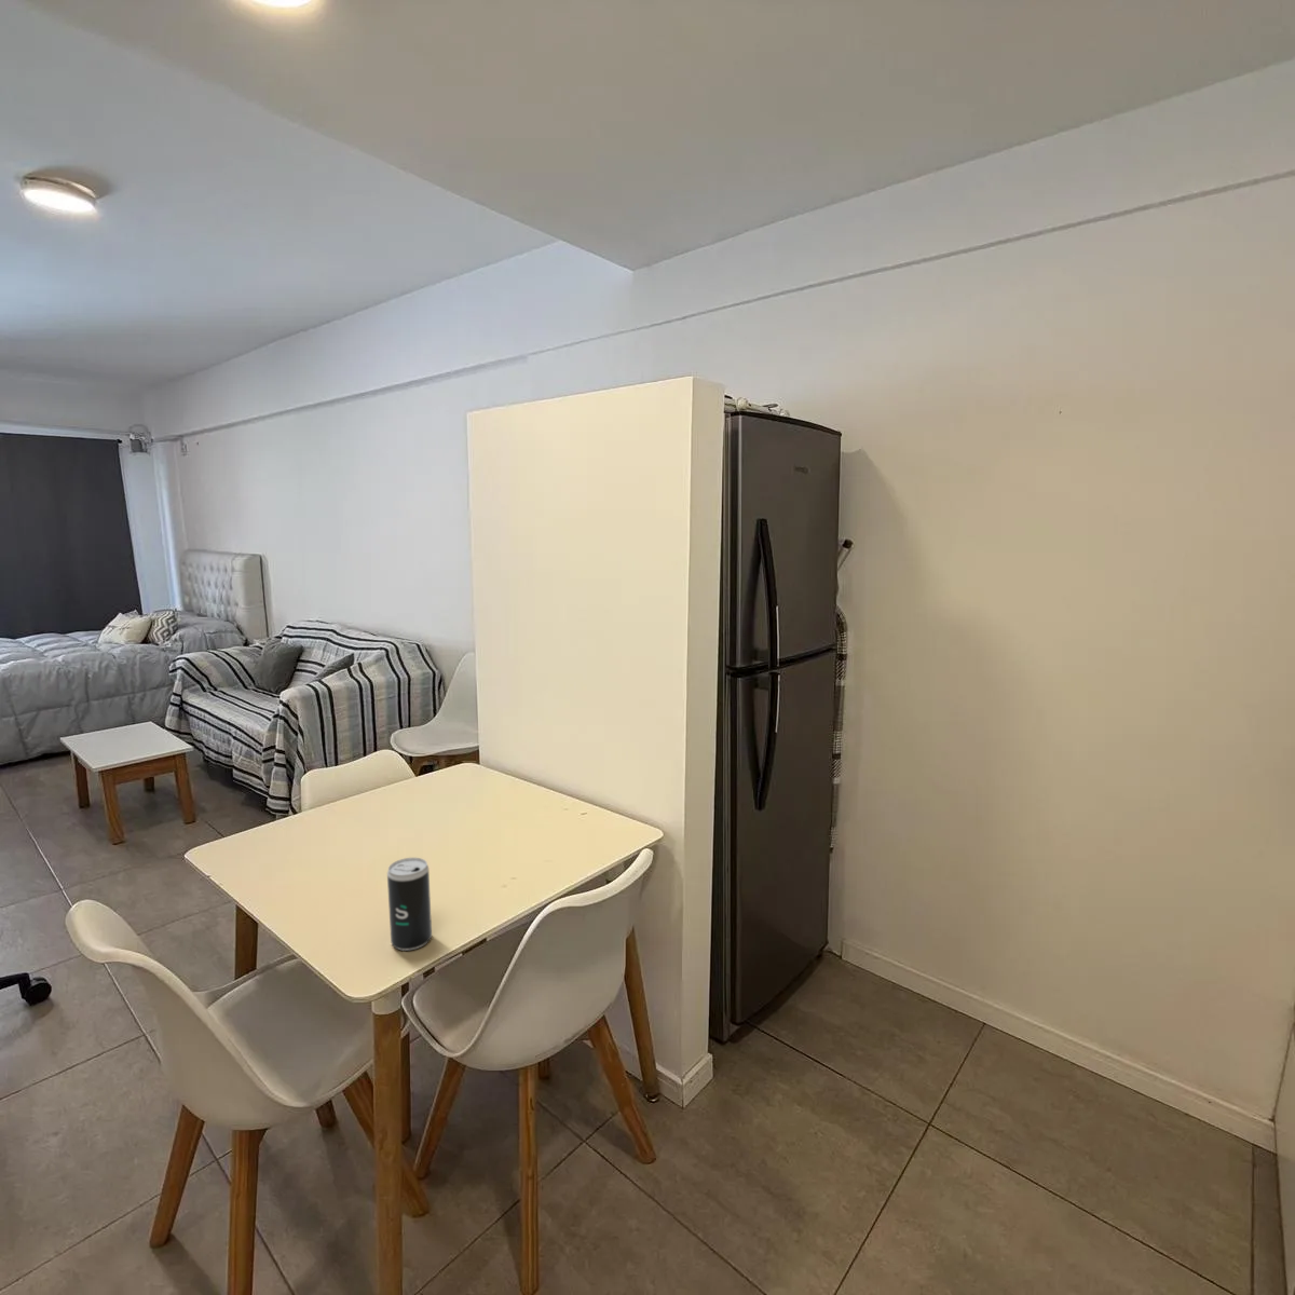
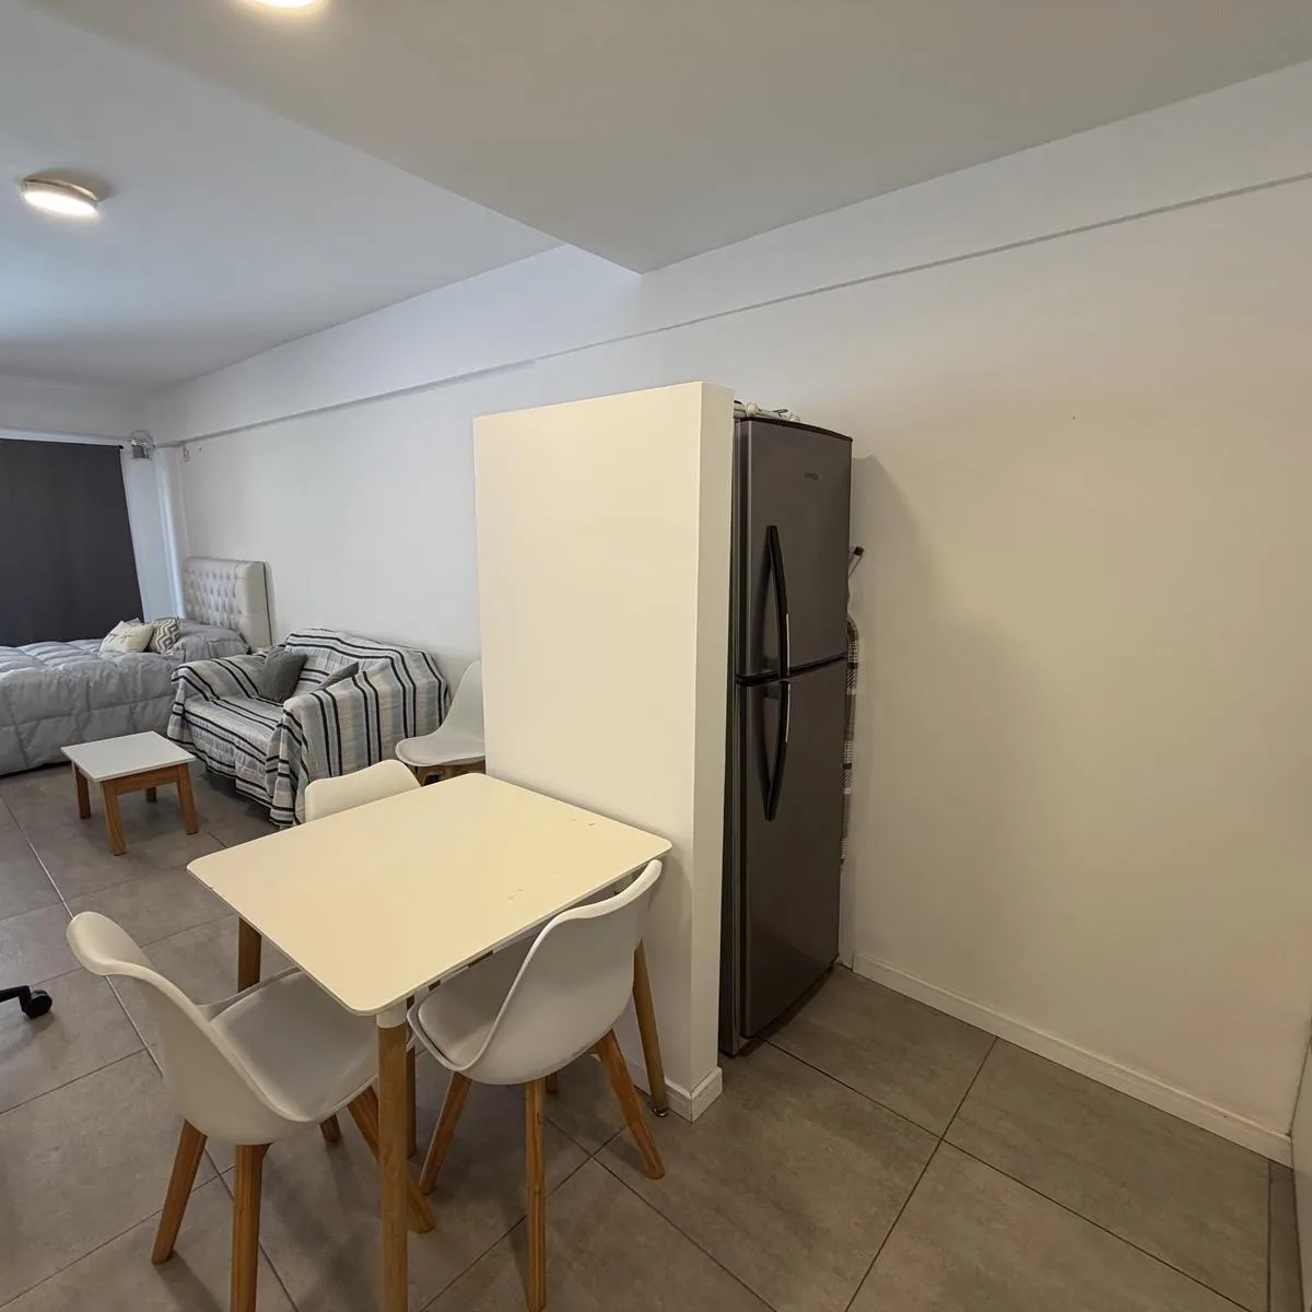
- beverage can (409, 904)
